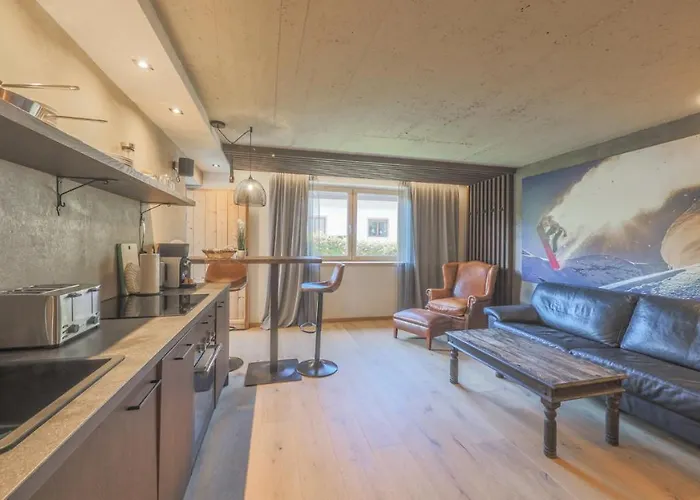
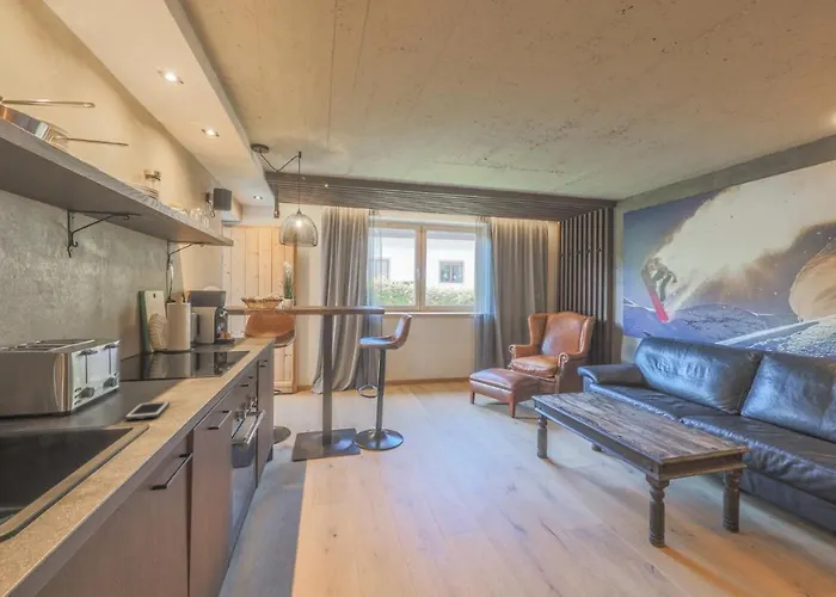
+ cell phone (148, 410)
